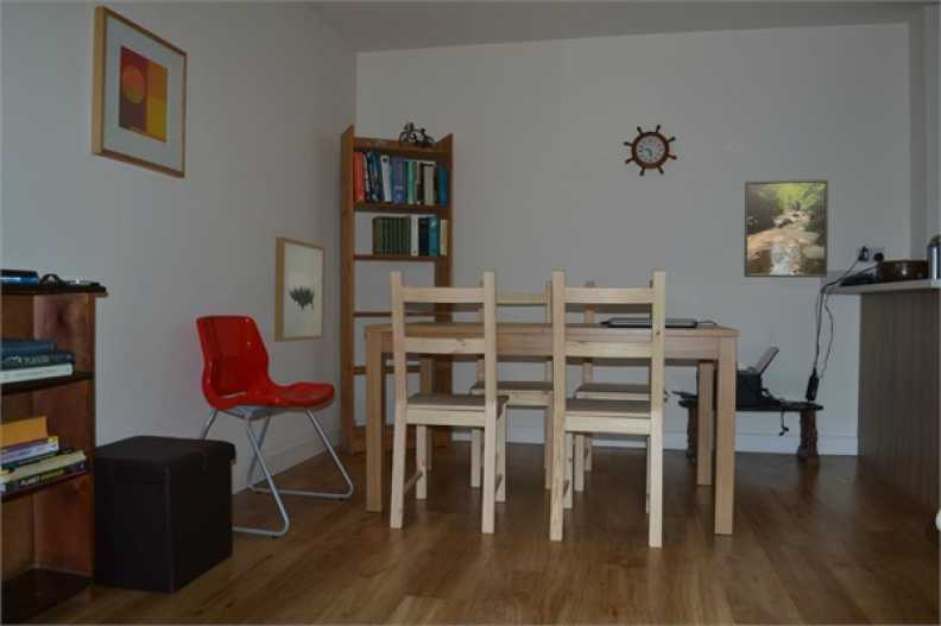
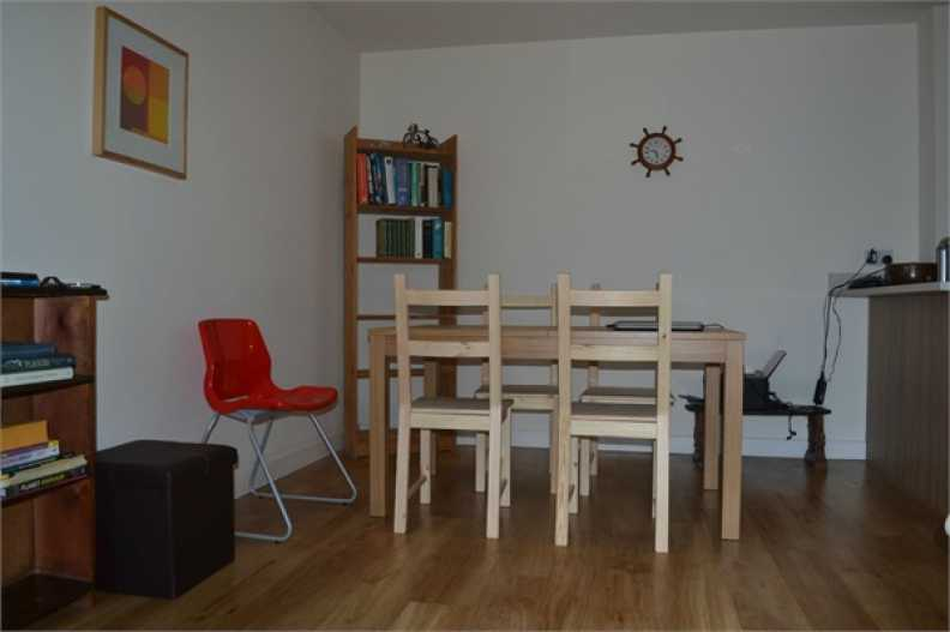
- wall art (301, 291)
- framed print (785, 228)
